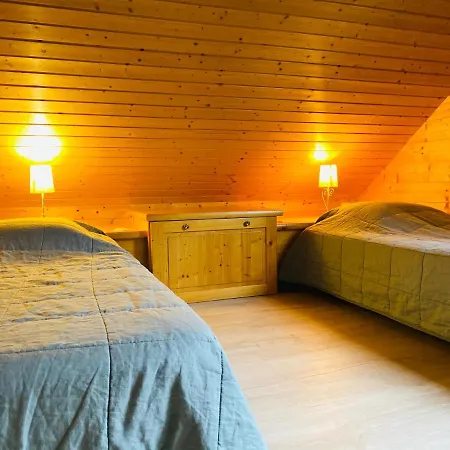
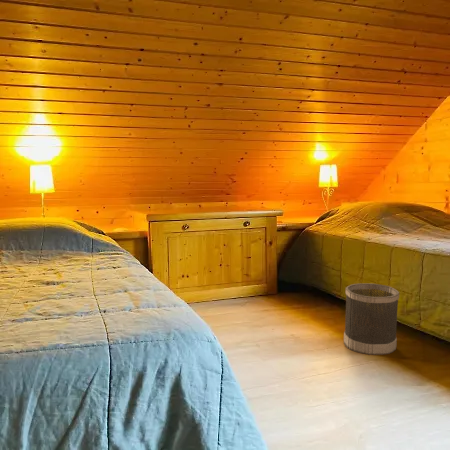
+ wastebasket (370, 317)
